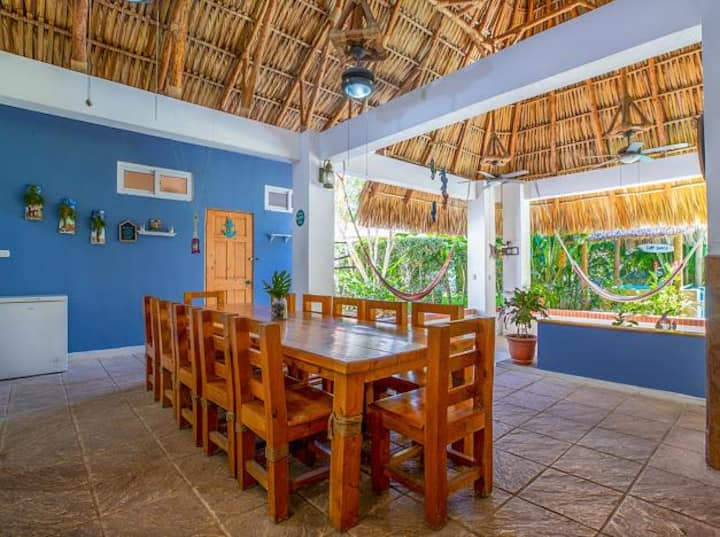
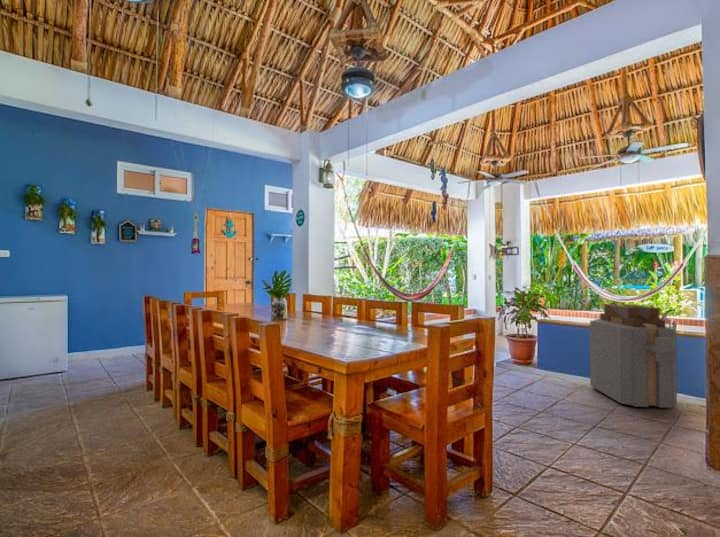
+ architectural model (631, 351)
